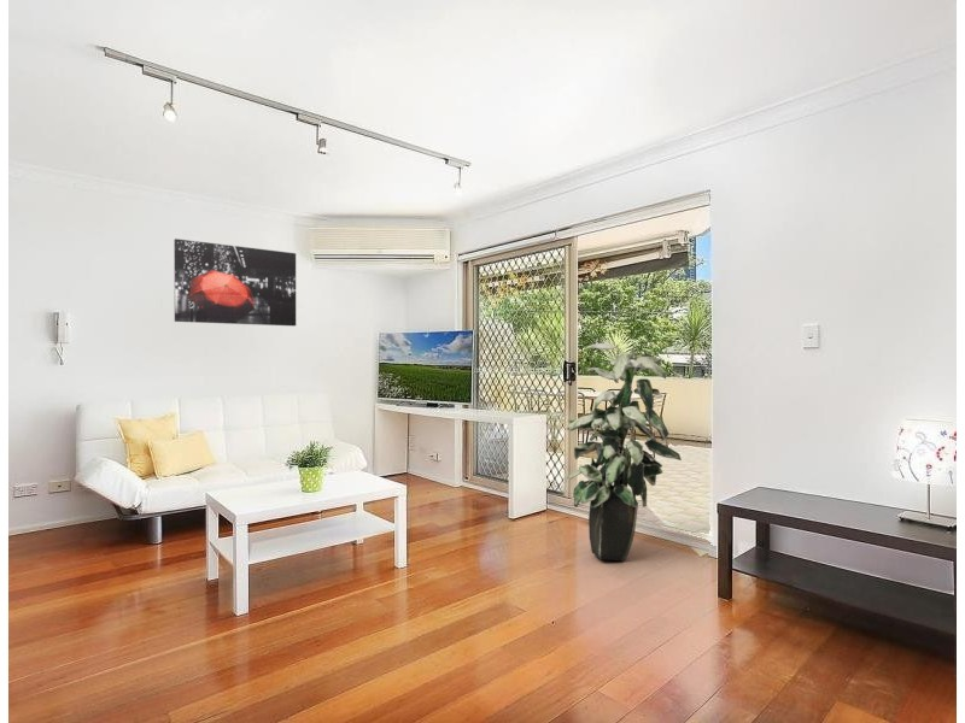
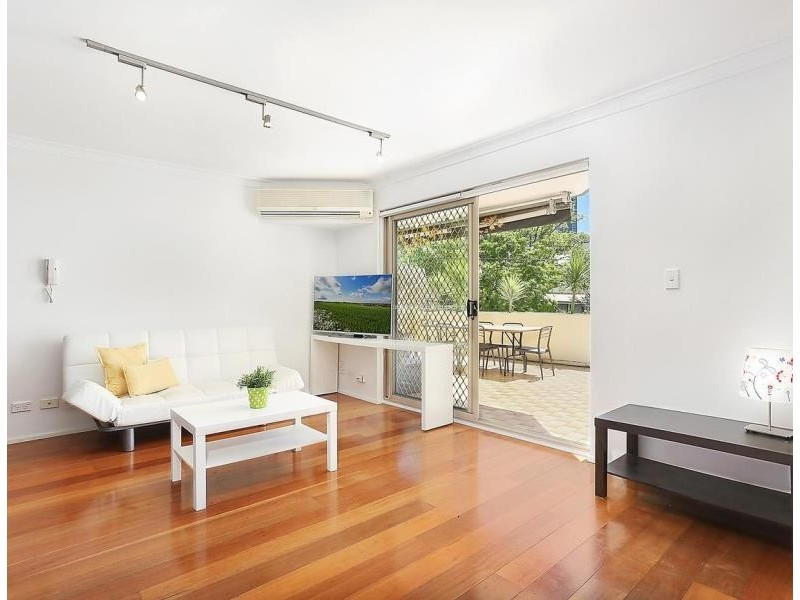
- wall art (239, 284)
- indoor plant (614, 448)
